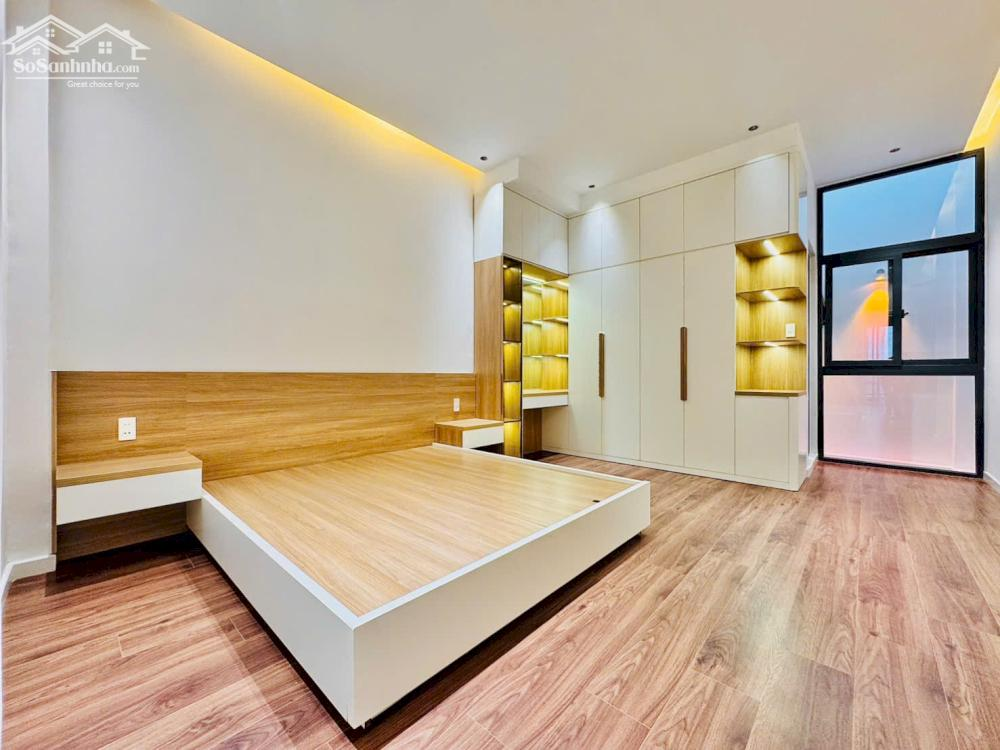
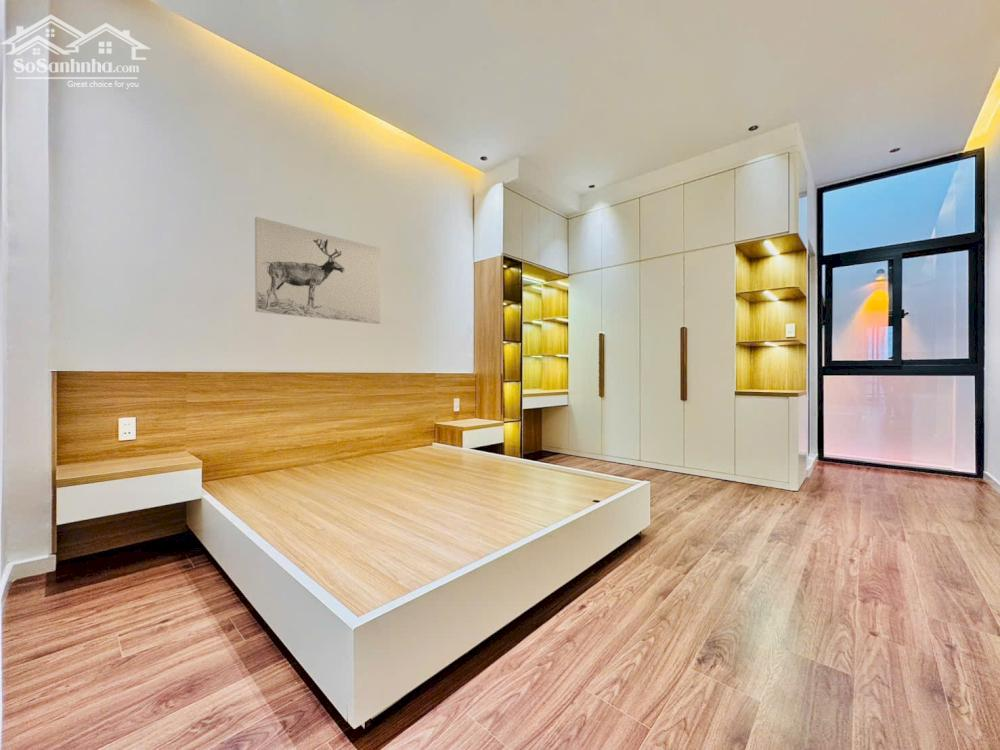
+ wall art (324, 276)
